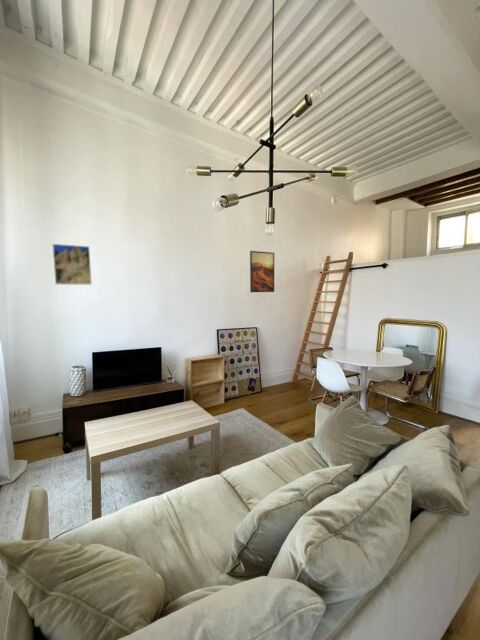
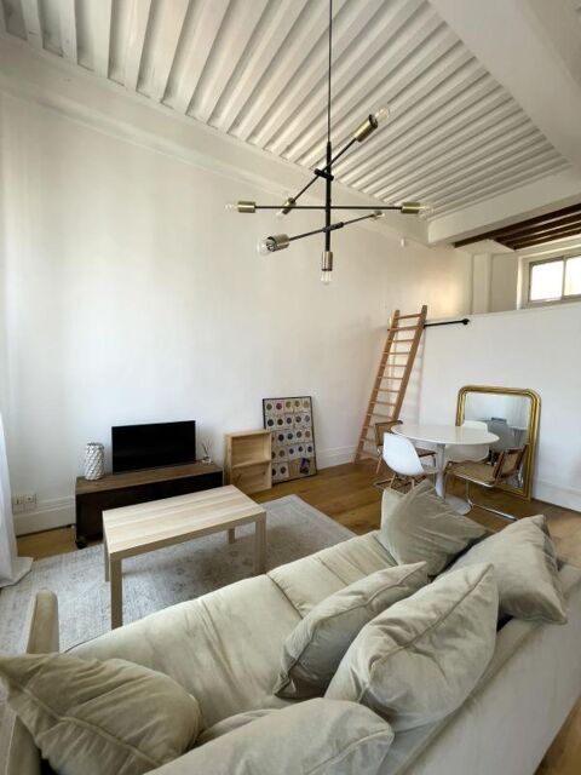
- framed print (262, 272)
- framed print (72, 265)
